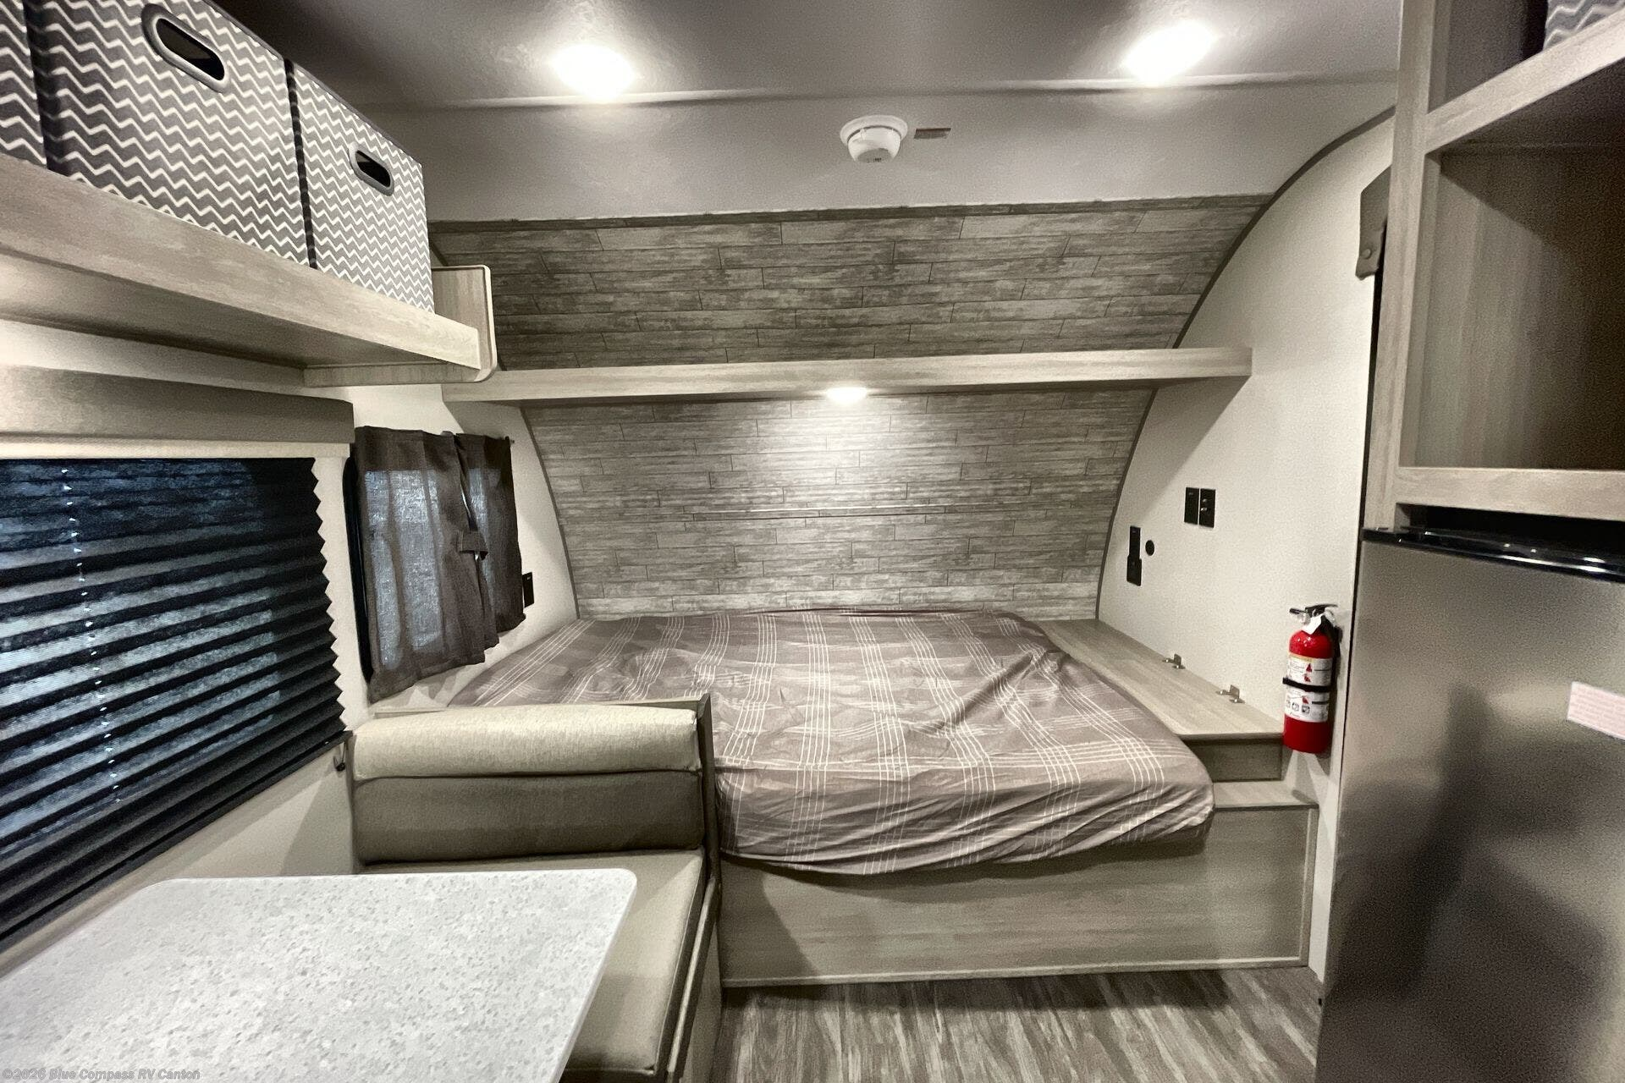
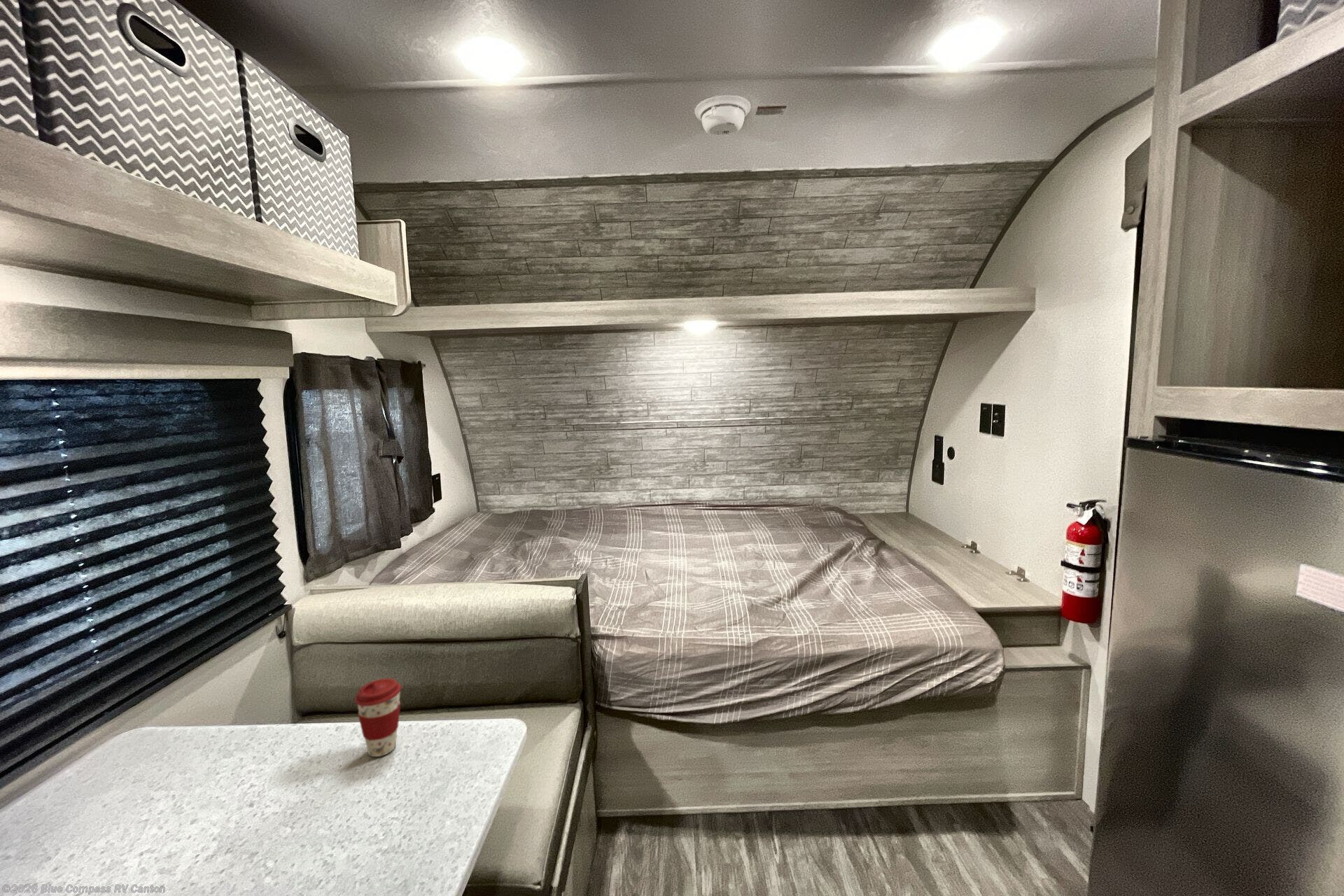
+ coffee cup (380, 718)
